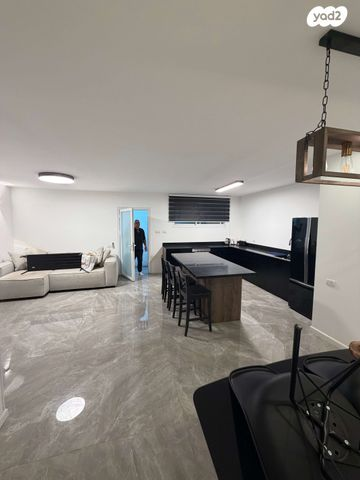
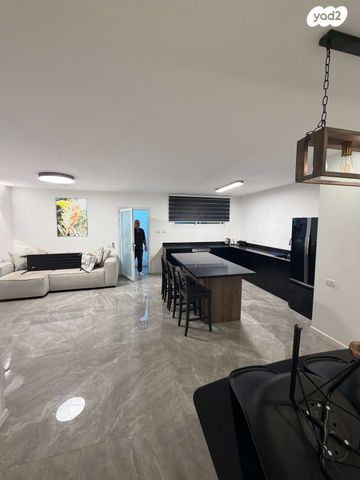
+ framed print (72, 217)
